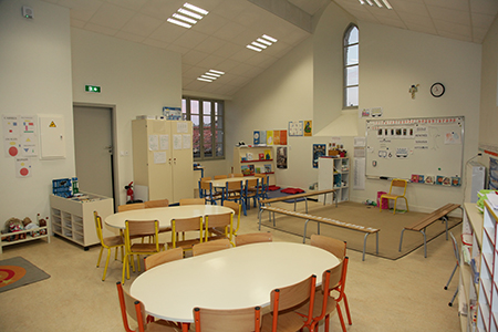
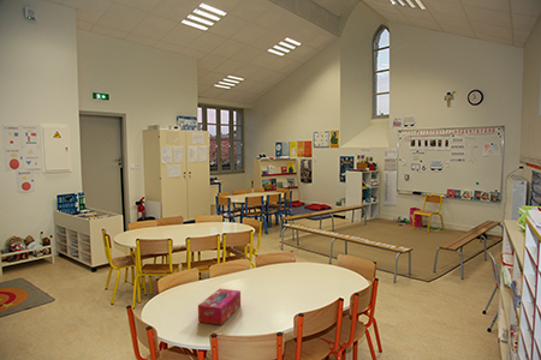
+ tissue box (220, 305)
